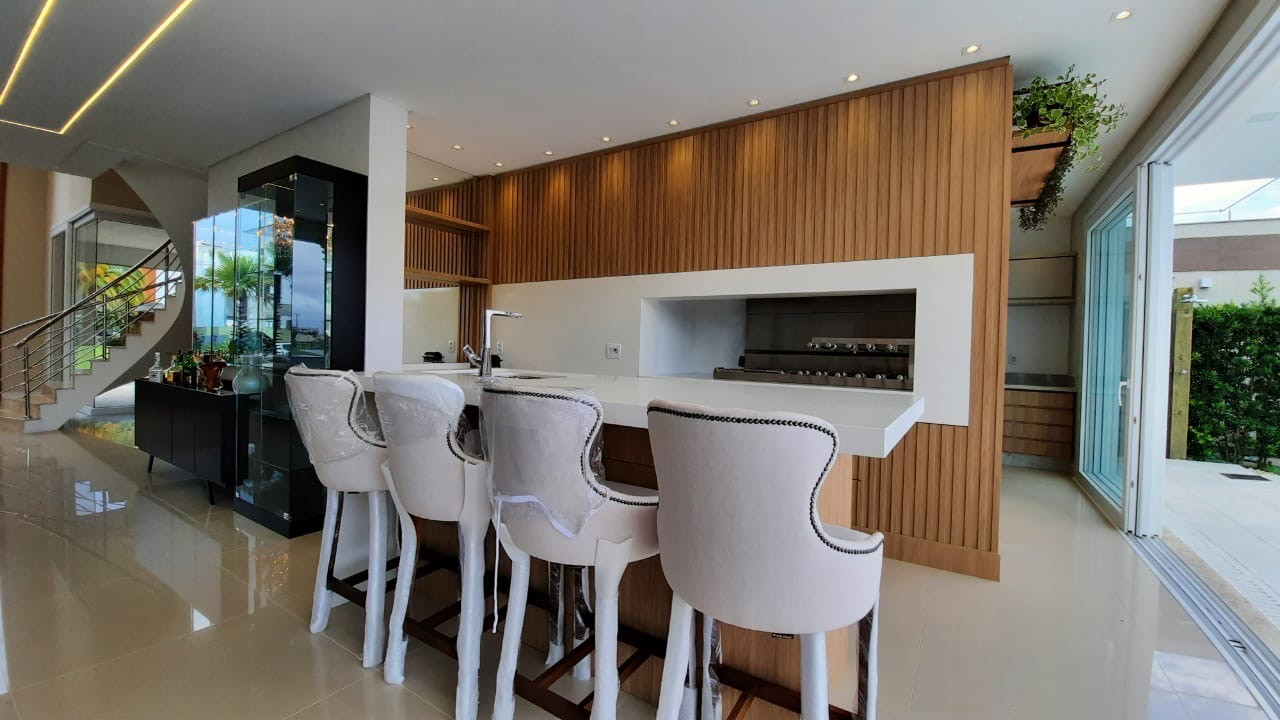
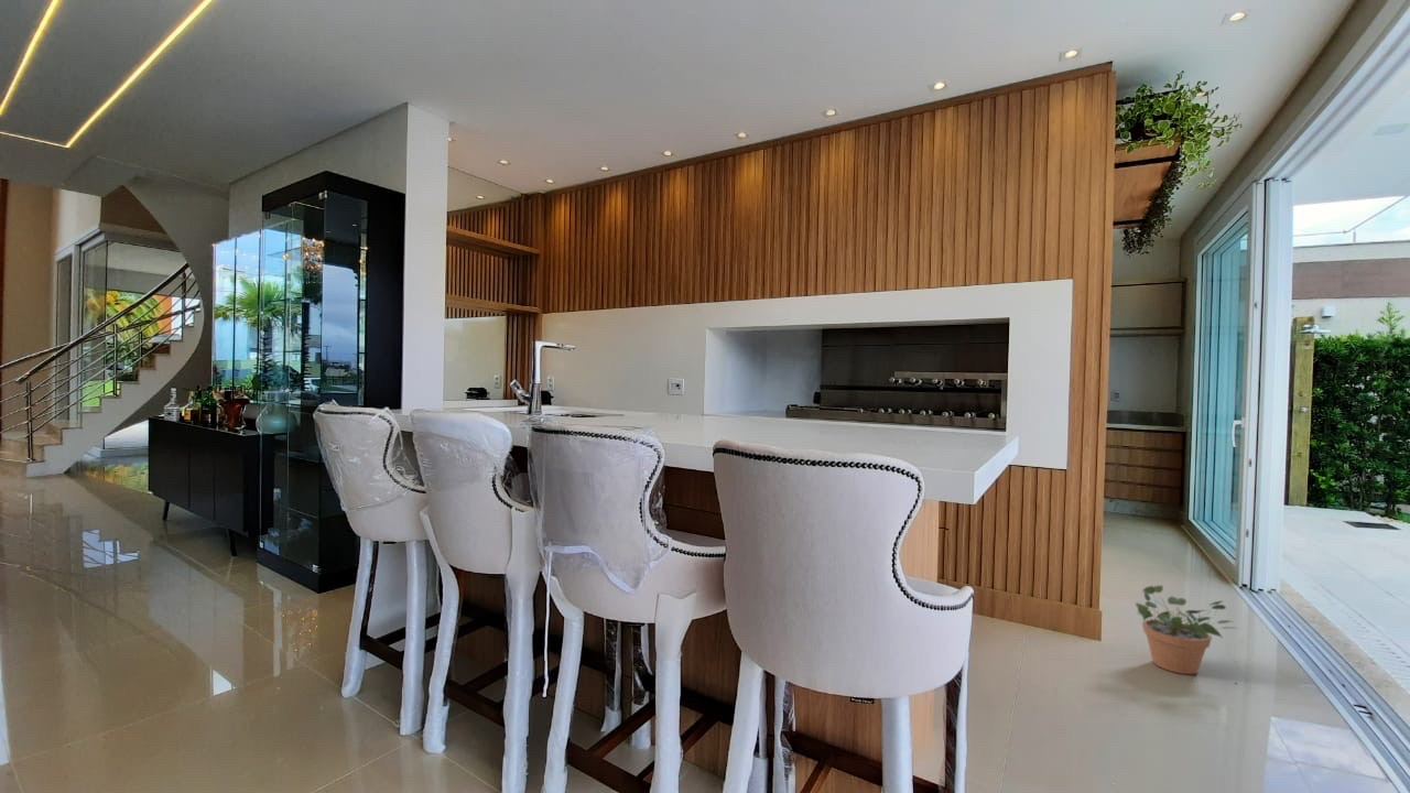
+ potted plant (1183, 630)
